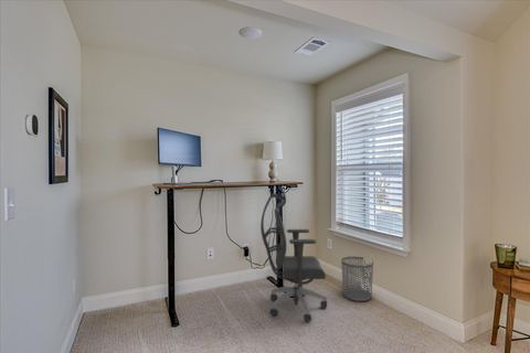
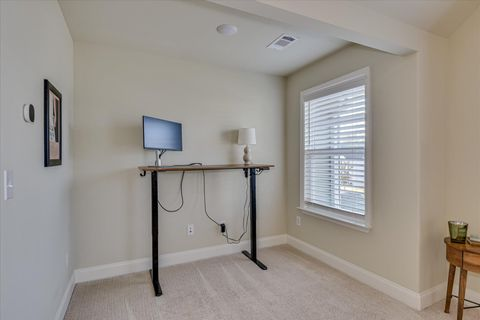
- office chair (294, 247)
- waste bin (357, 278)
